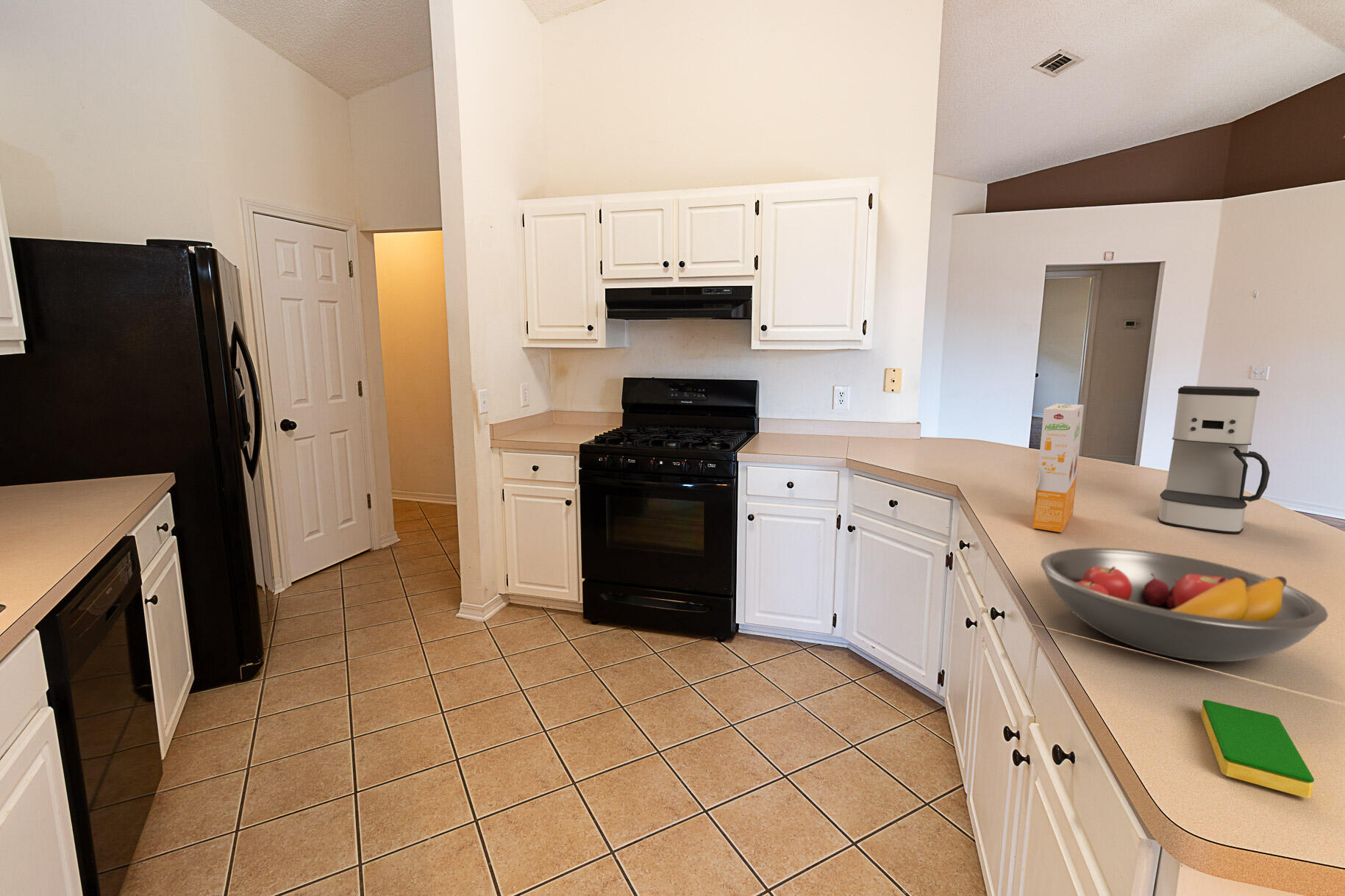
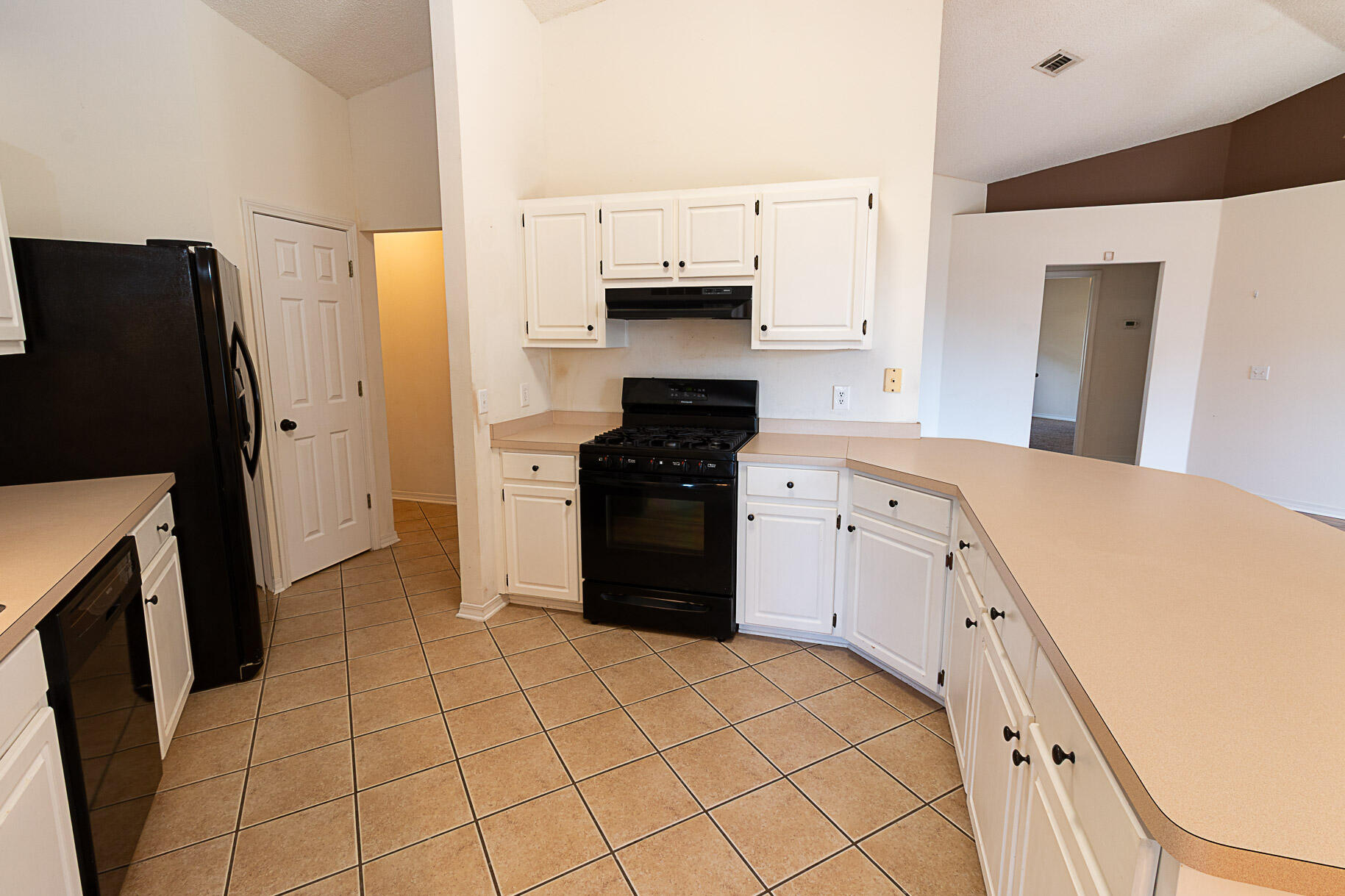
- fruit bowl (1166, 601)
- coffee maker (1216, 456)
- cereal box (1059, 465)
- dish sponge (1251, 744)
